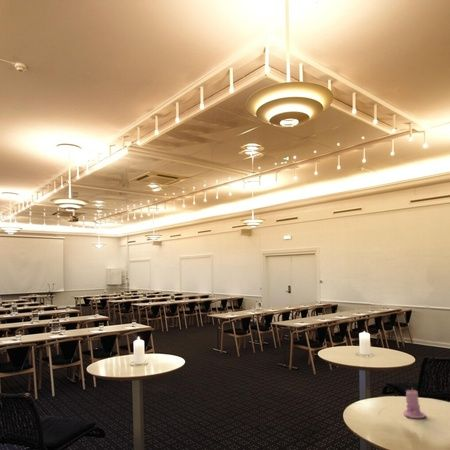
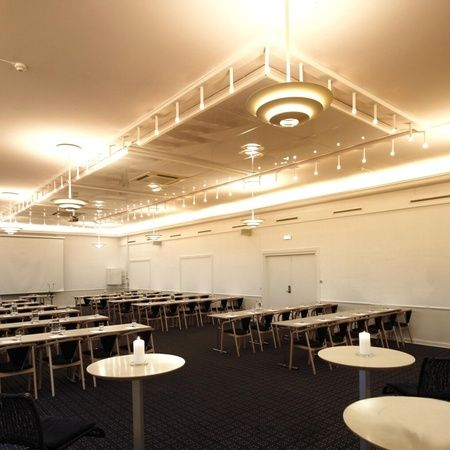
- candle (413, 400)
